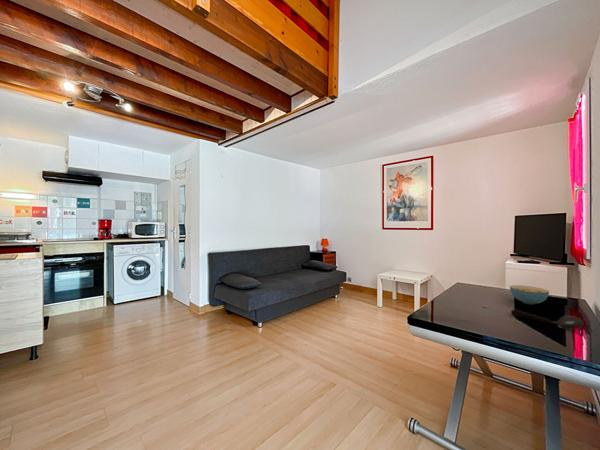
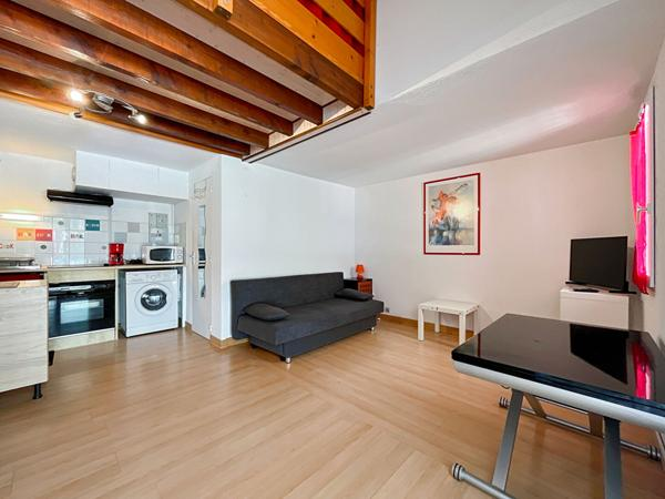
- spoon (544, 318)
- cereal bowl (528, 295)
